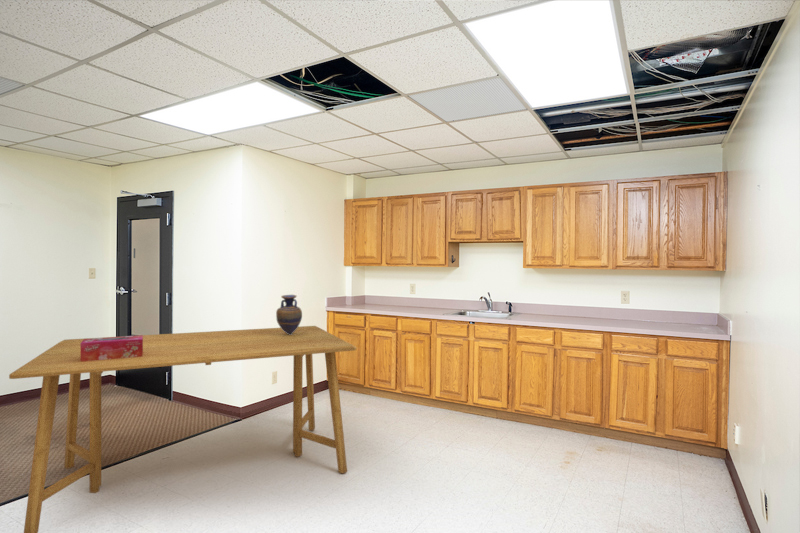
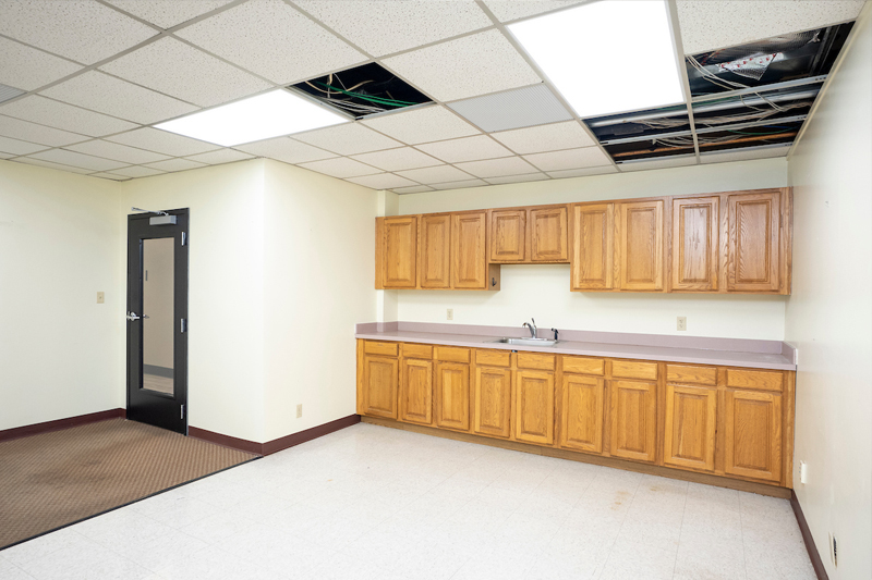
- dining table (206, 364)
- tissue box (113, 347)
- vase (289, 314)
